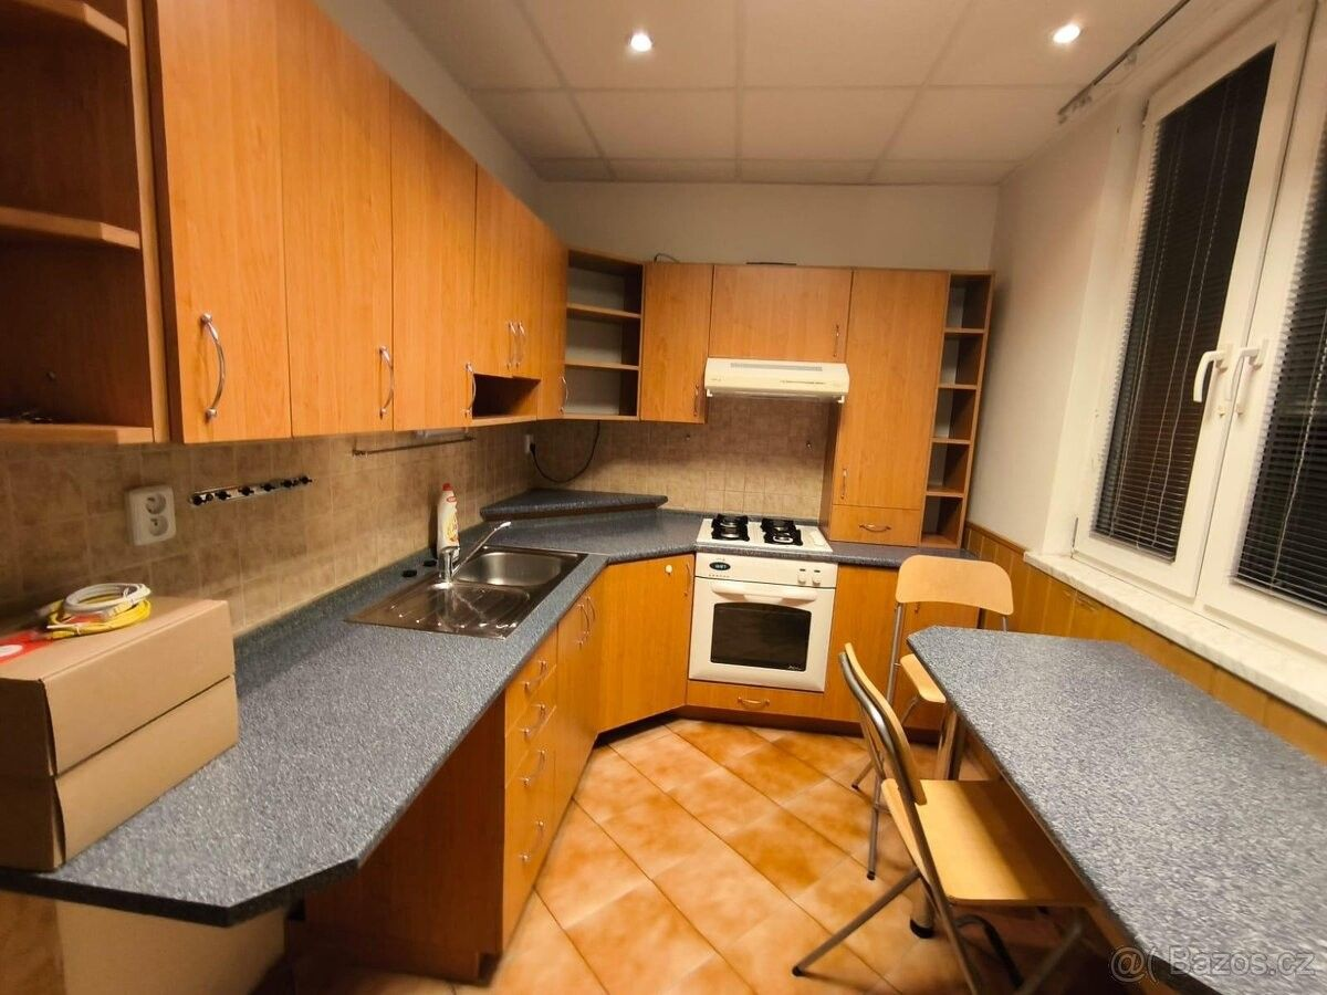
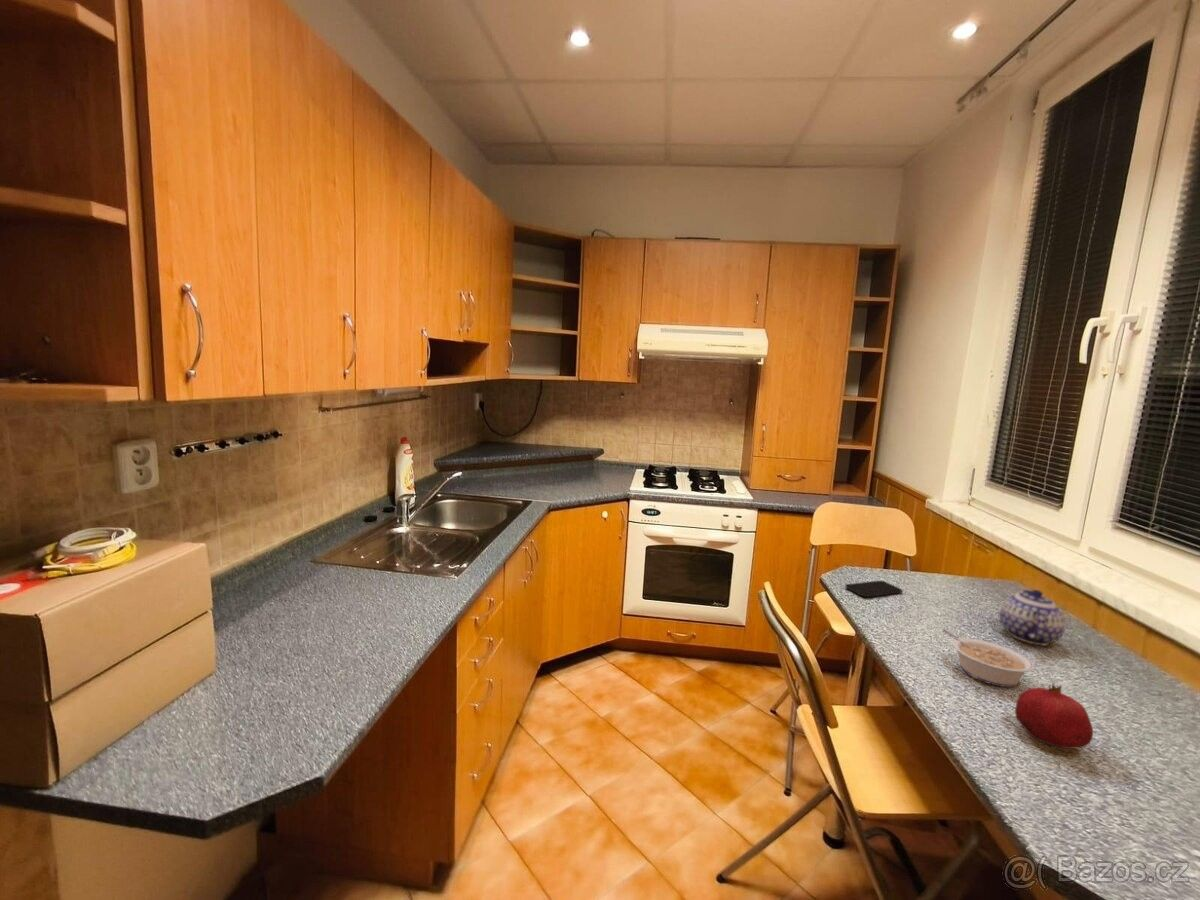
+ smartphone (873, 588)
+ teapot (1032, 614)
+ legume (987, 661)
+ fruit (1053, 712)
